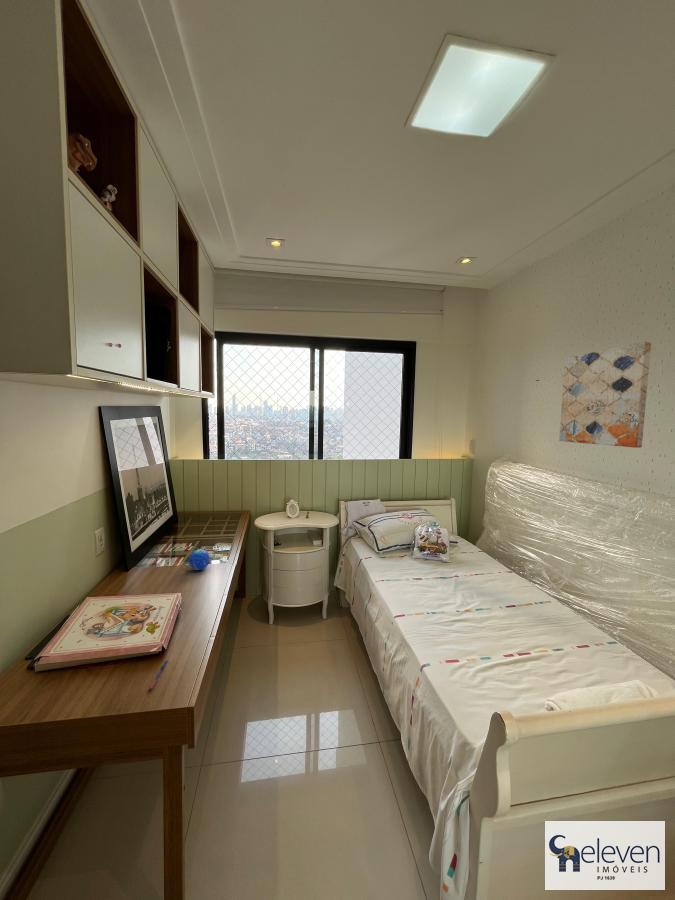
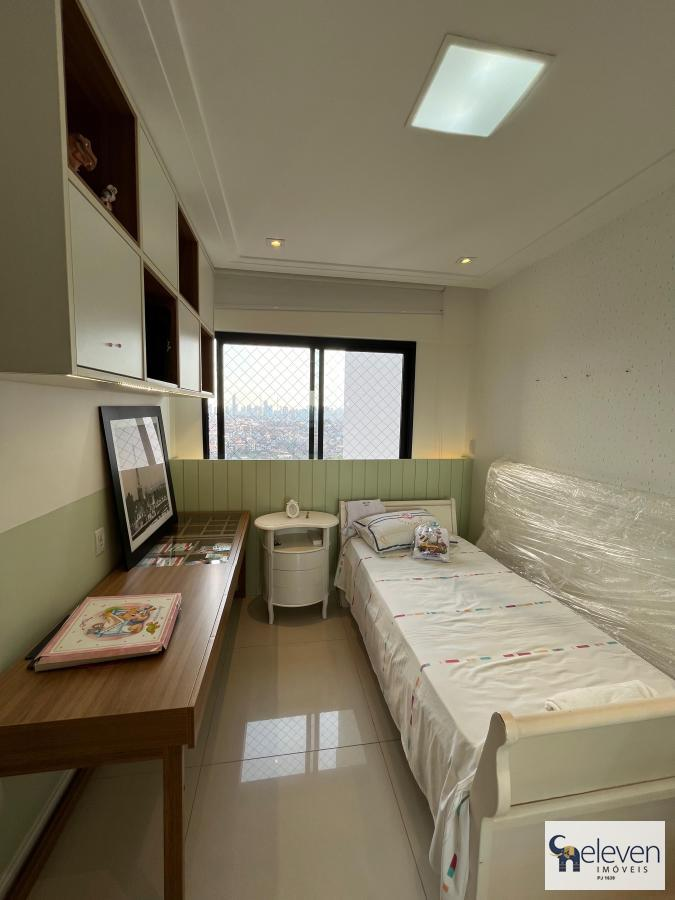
- pen (159, 672)
- wall art (599, 398)
- decorative orb (199, 559)
